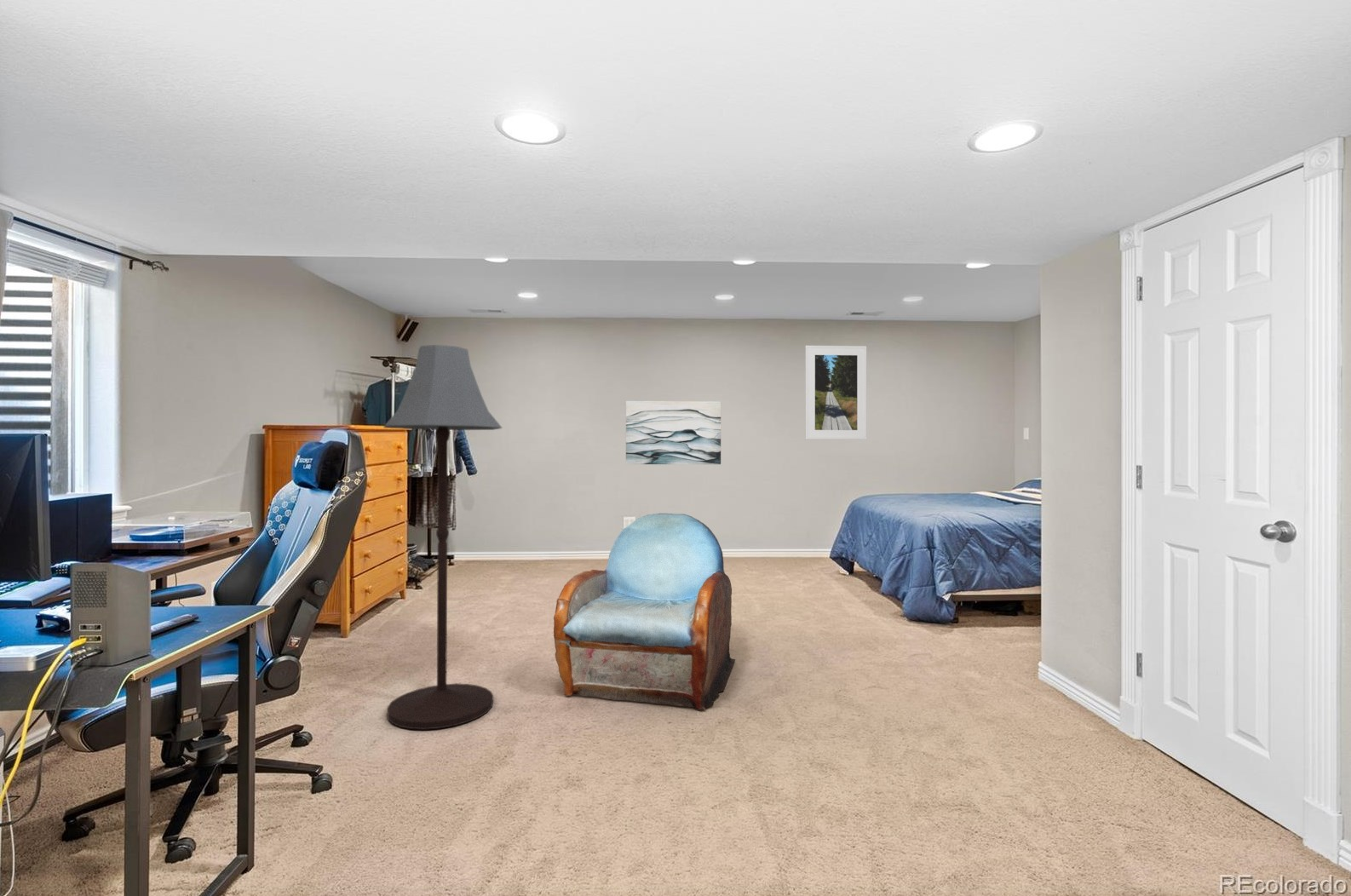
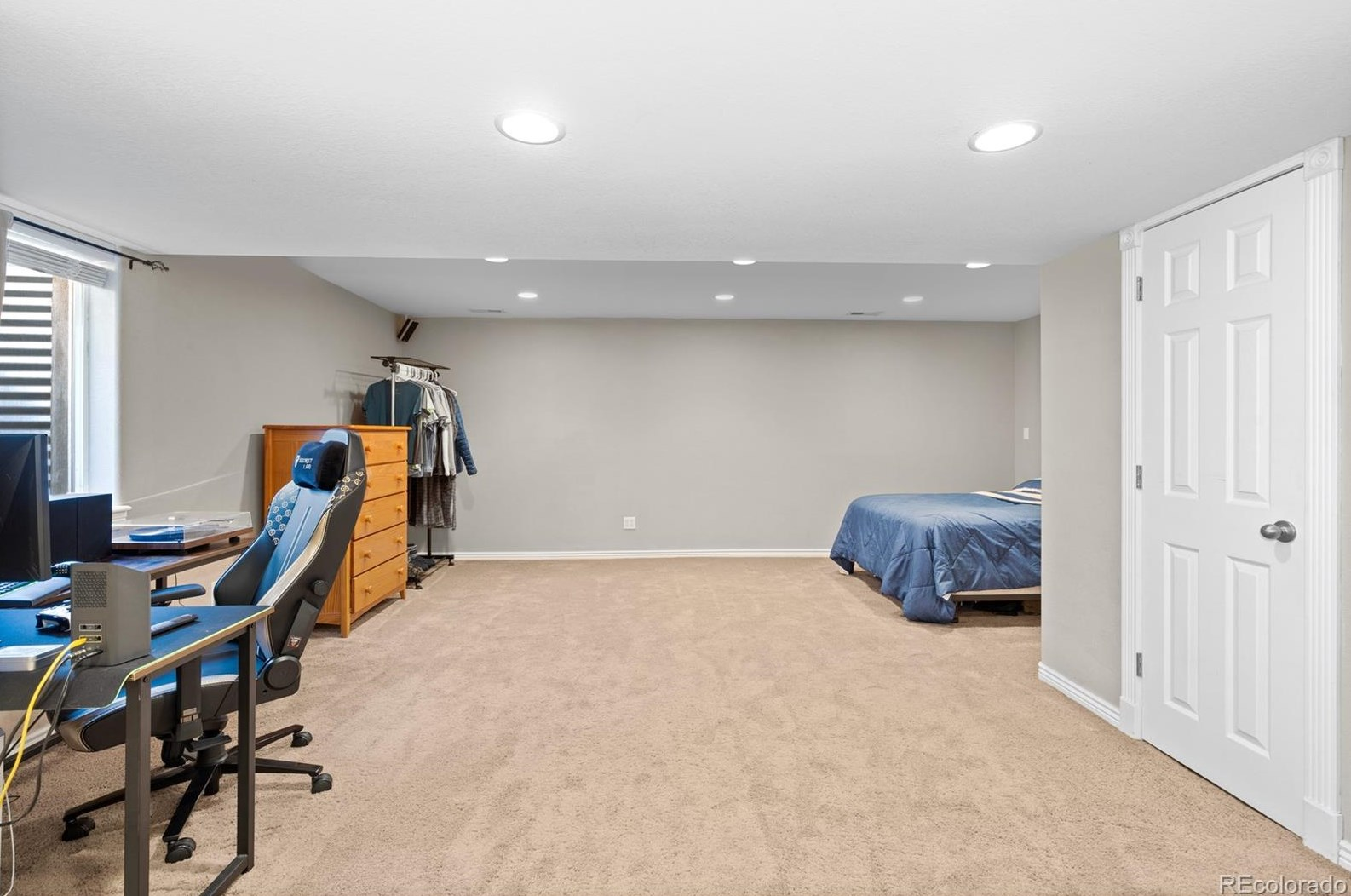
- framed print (836, 392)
- wall art (673, 433)
- armchair (651, 599)
- floor lamp (442, 528)
